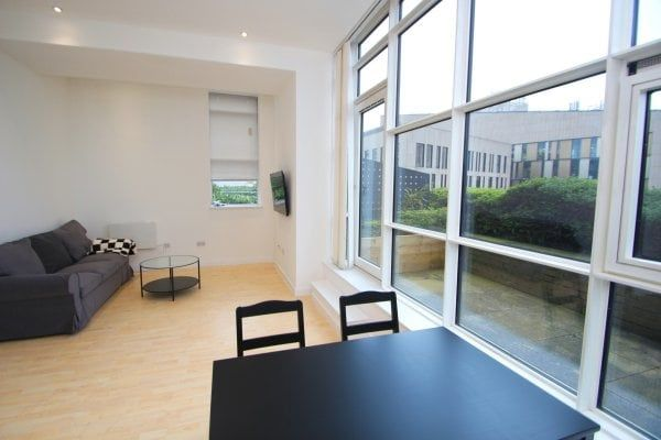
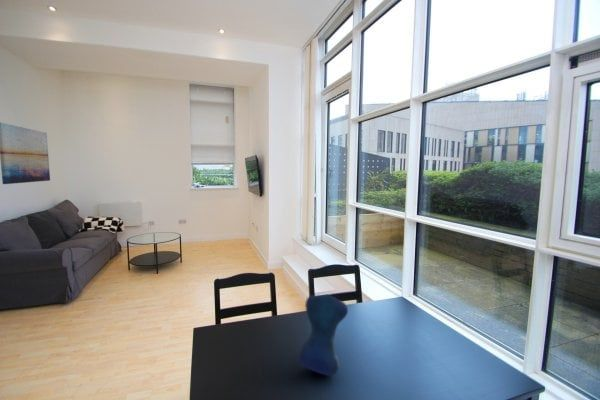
+ vase (322, 330)
+ wall art (27, 155)
